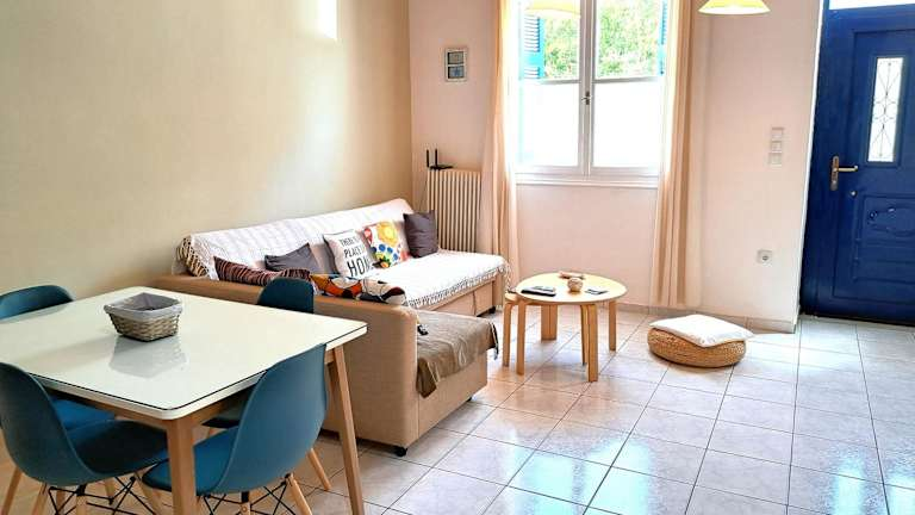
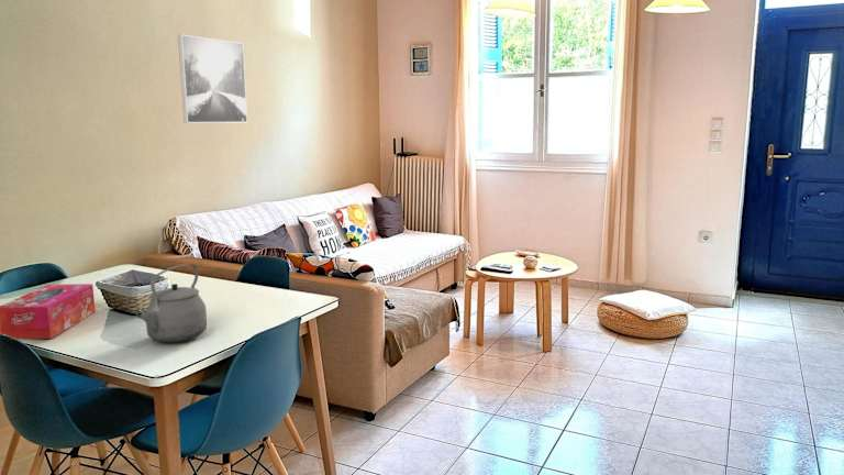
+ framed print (214, 81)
+ tea kettle (169, 305)
+ tissue box (49, 309)
